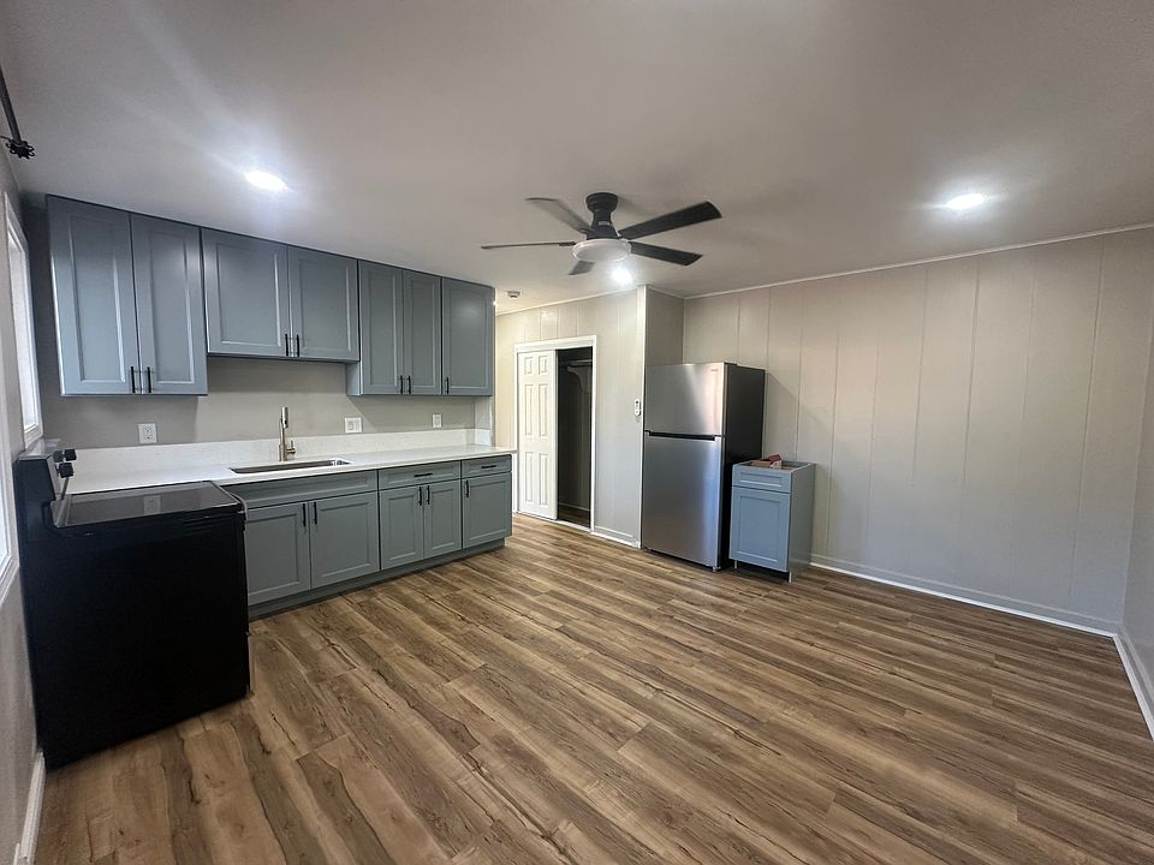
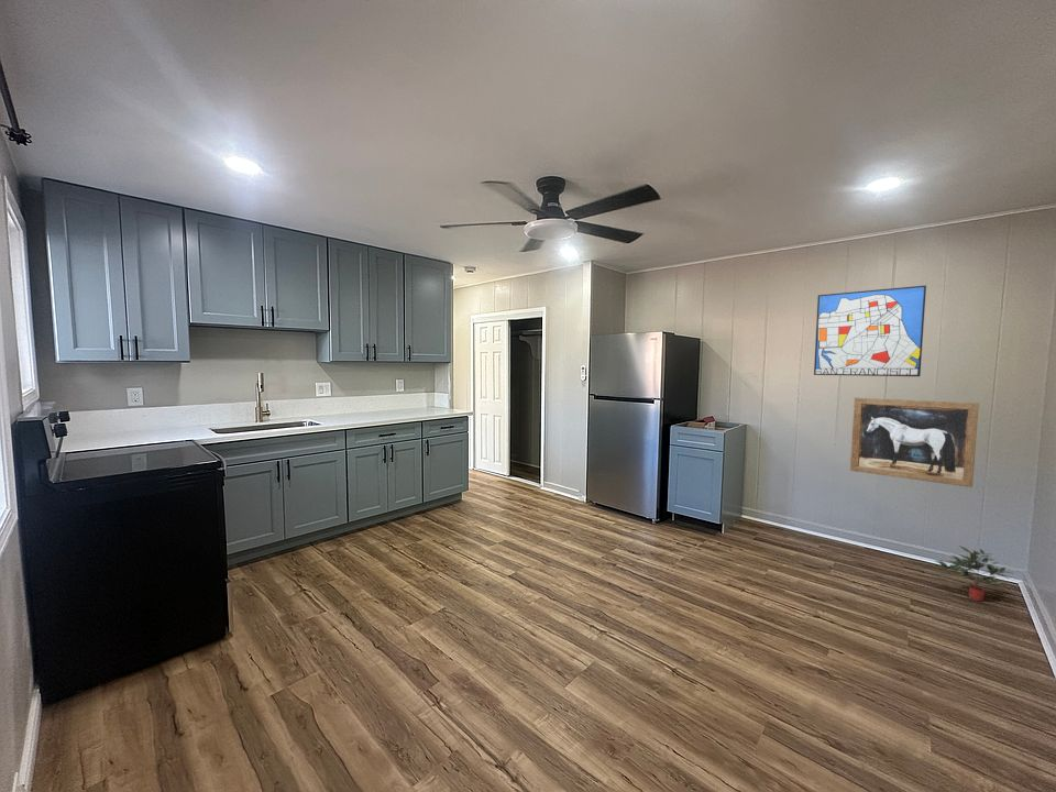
+ wall art (909, 439)
+ wall art (866, 333)
+ potted plant (971, 571)
